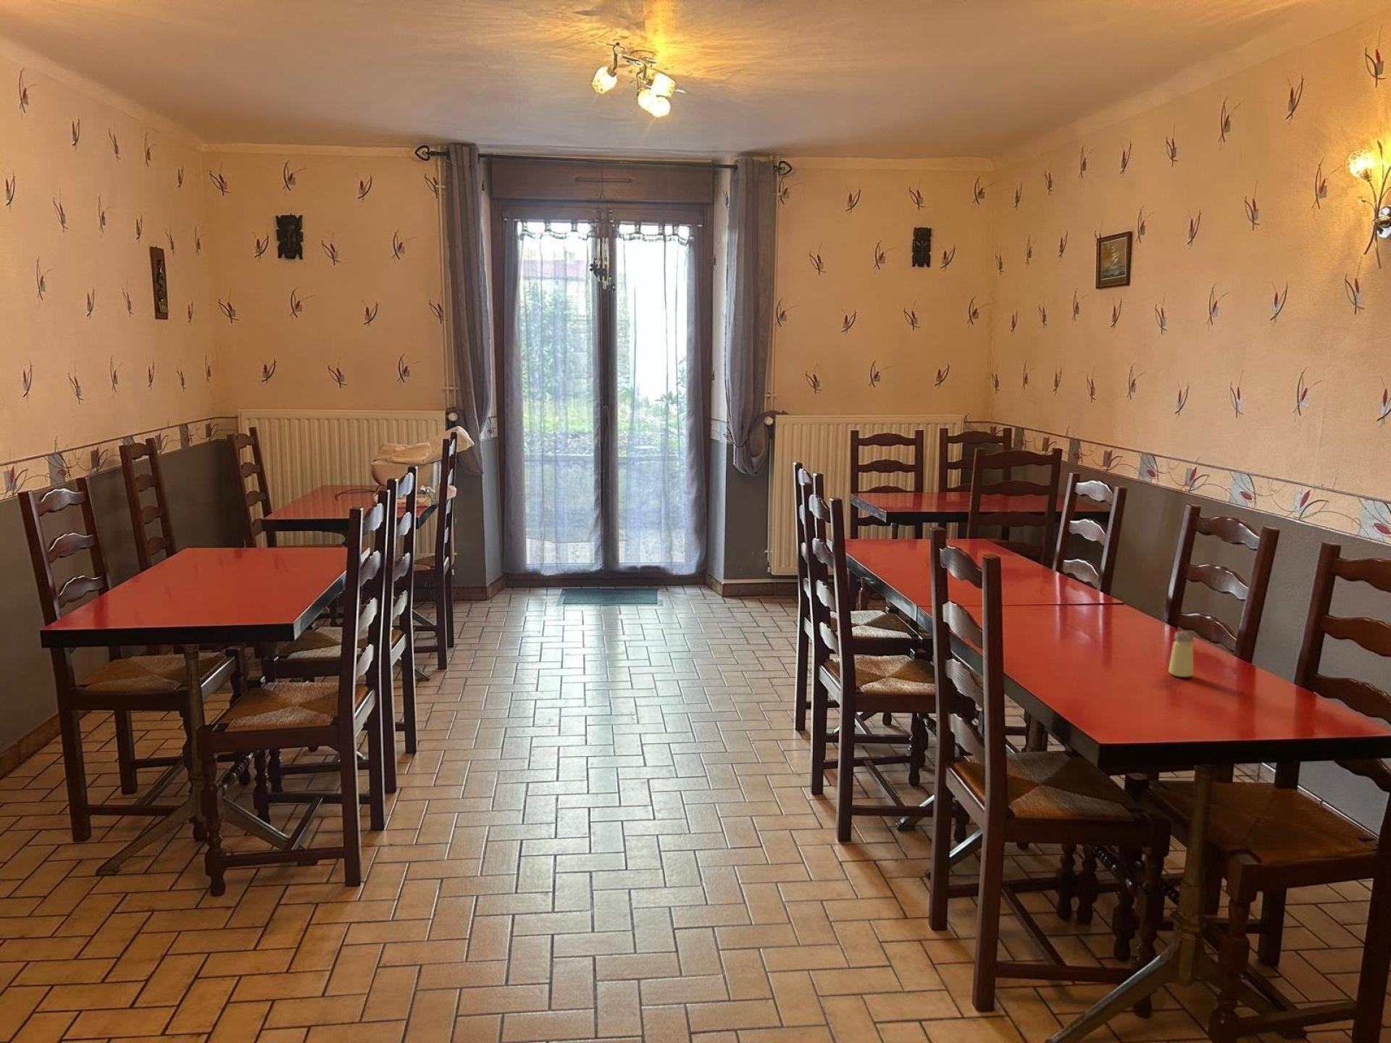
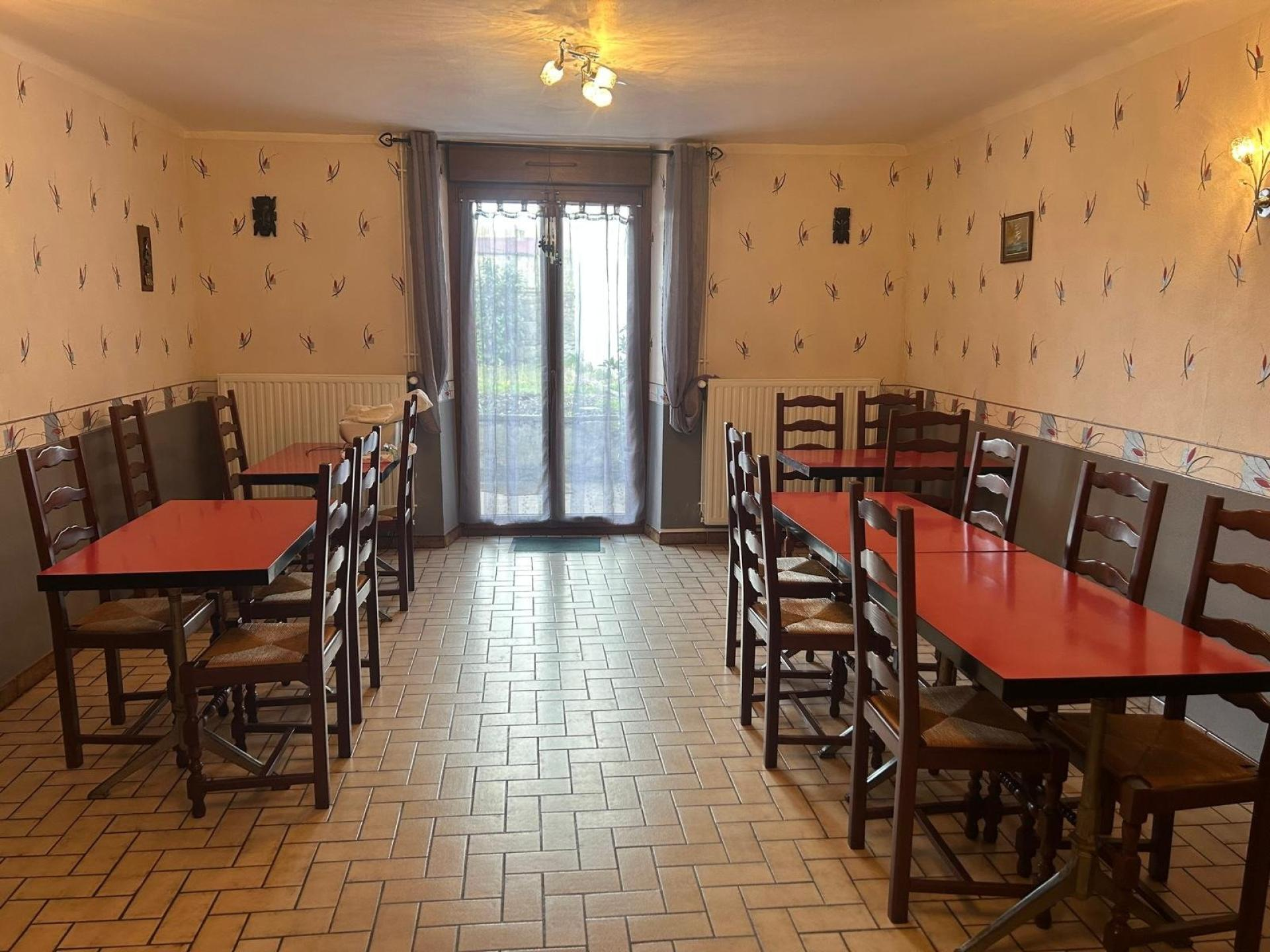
- saltshaker (1183, 653)
